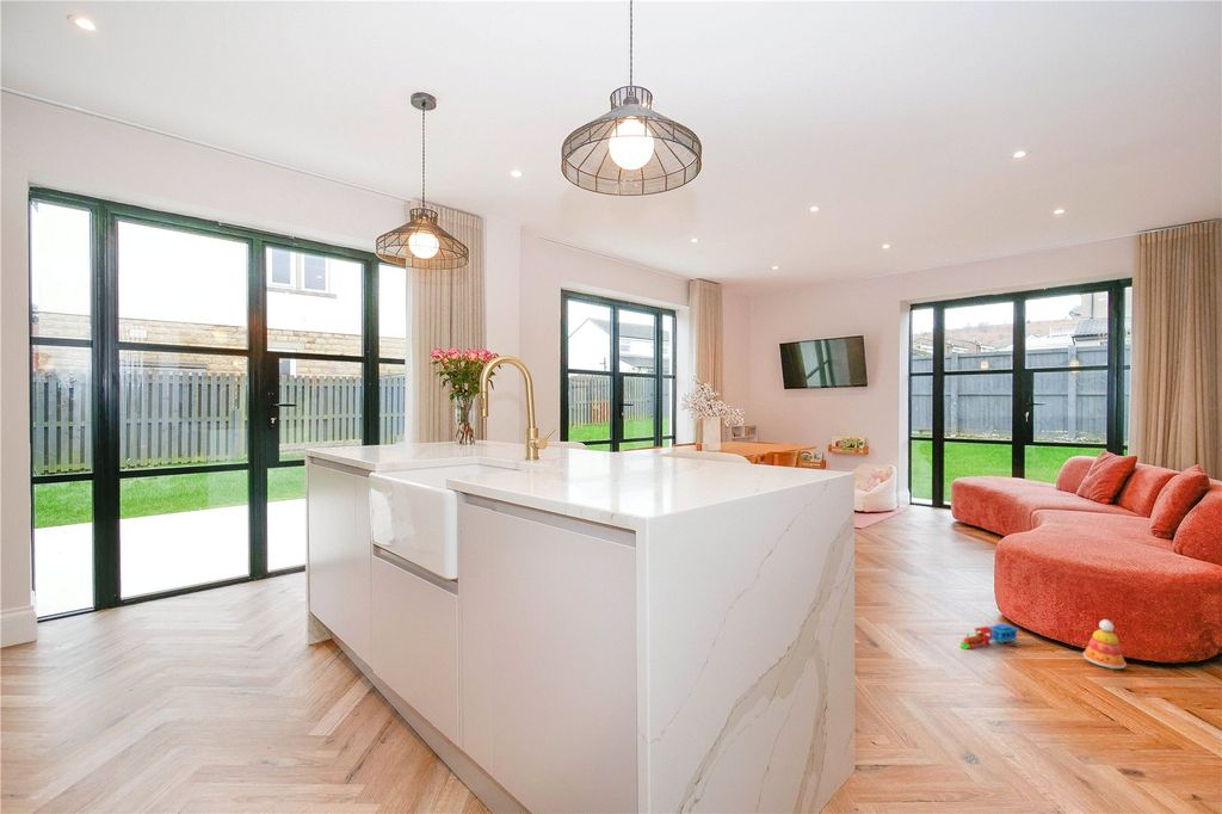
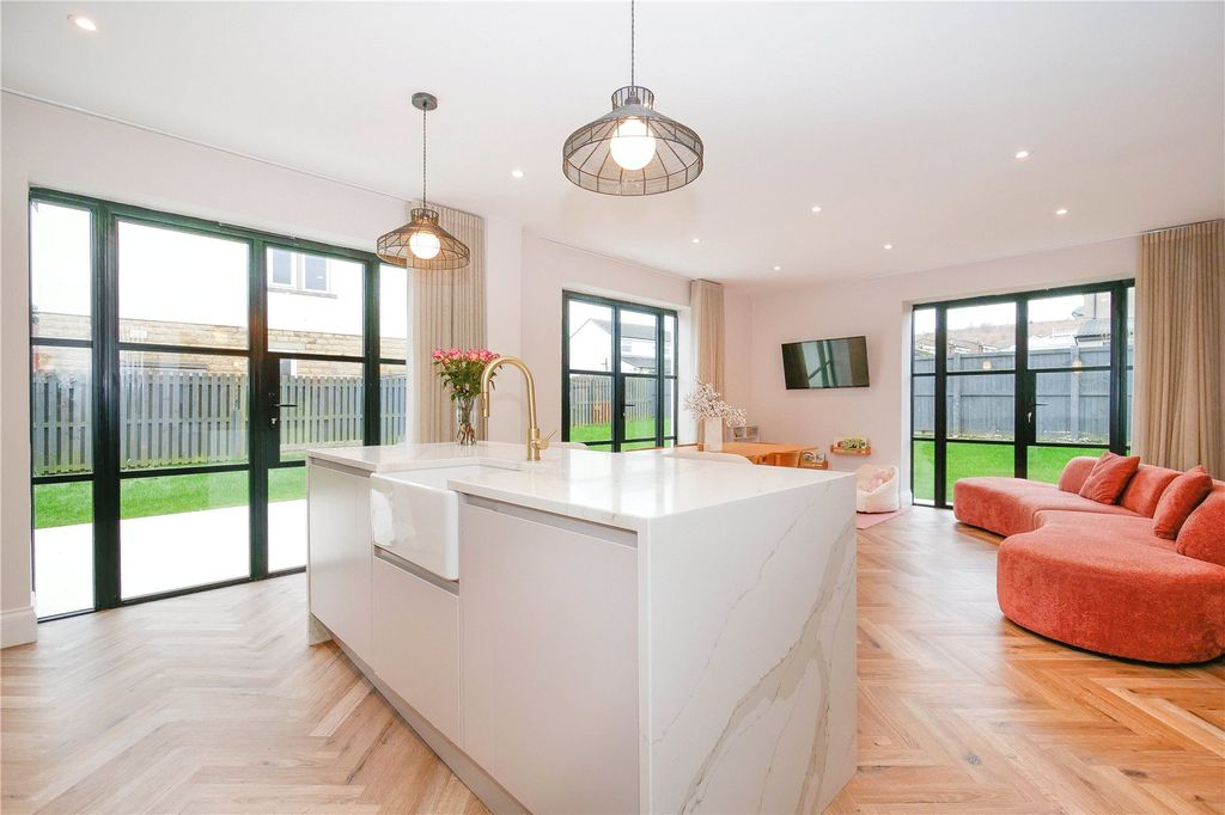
- toy train (989, 635)
- stacking toy (1104, 641)
